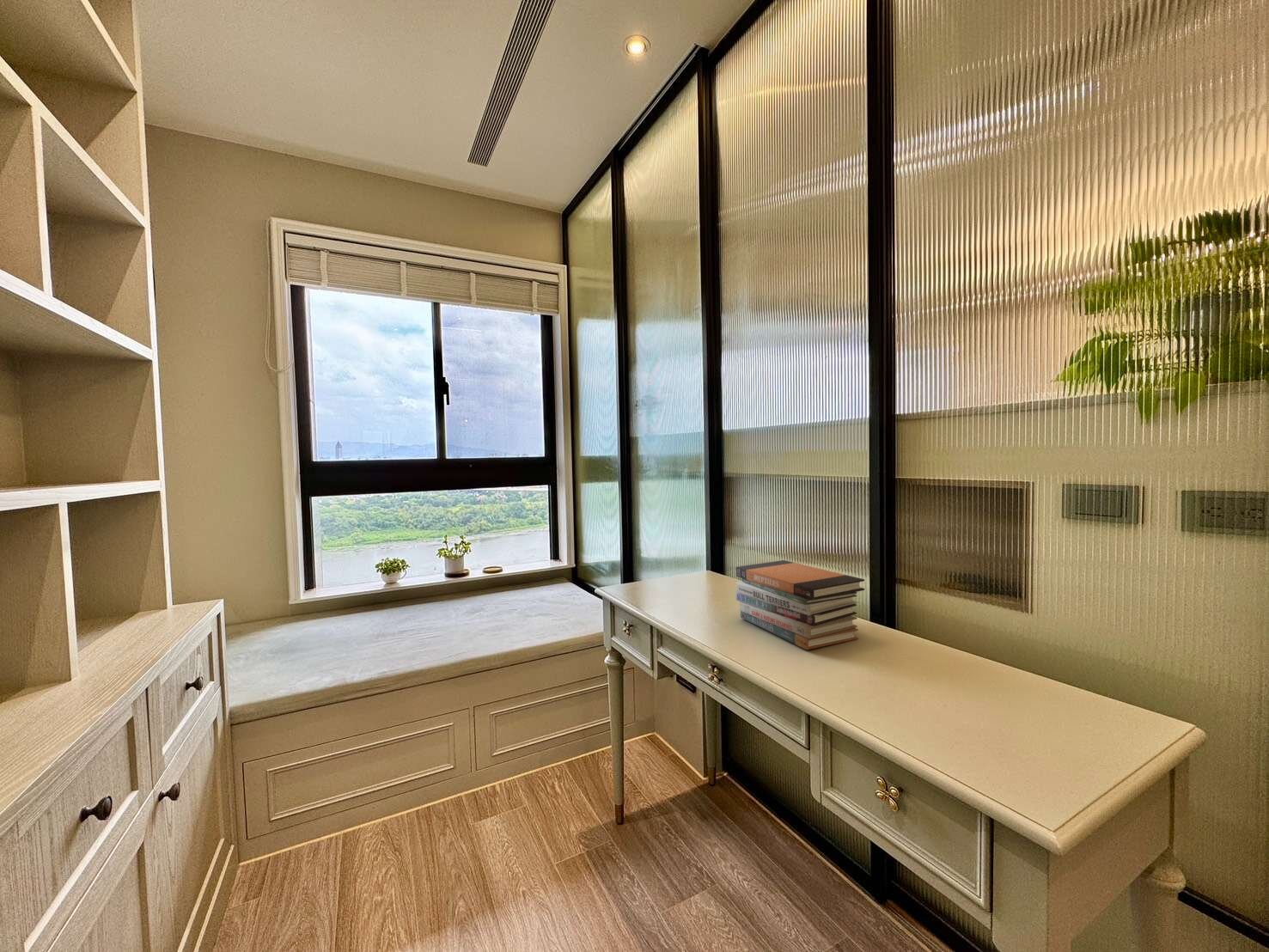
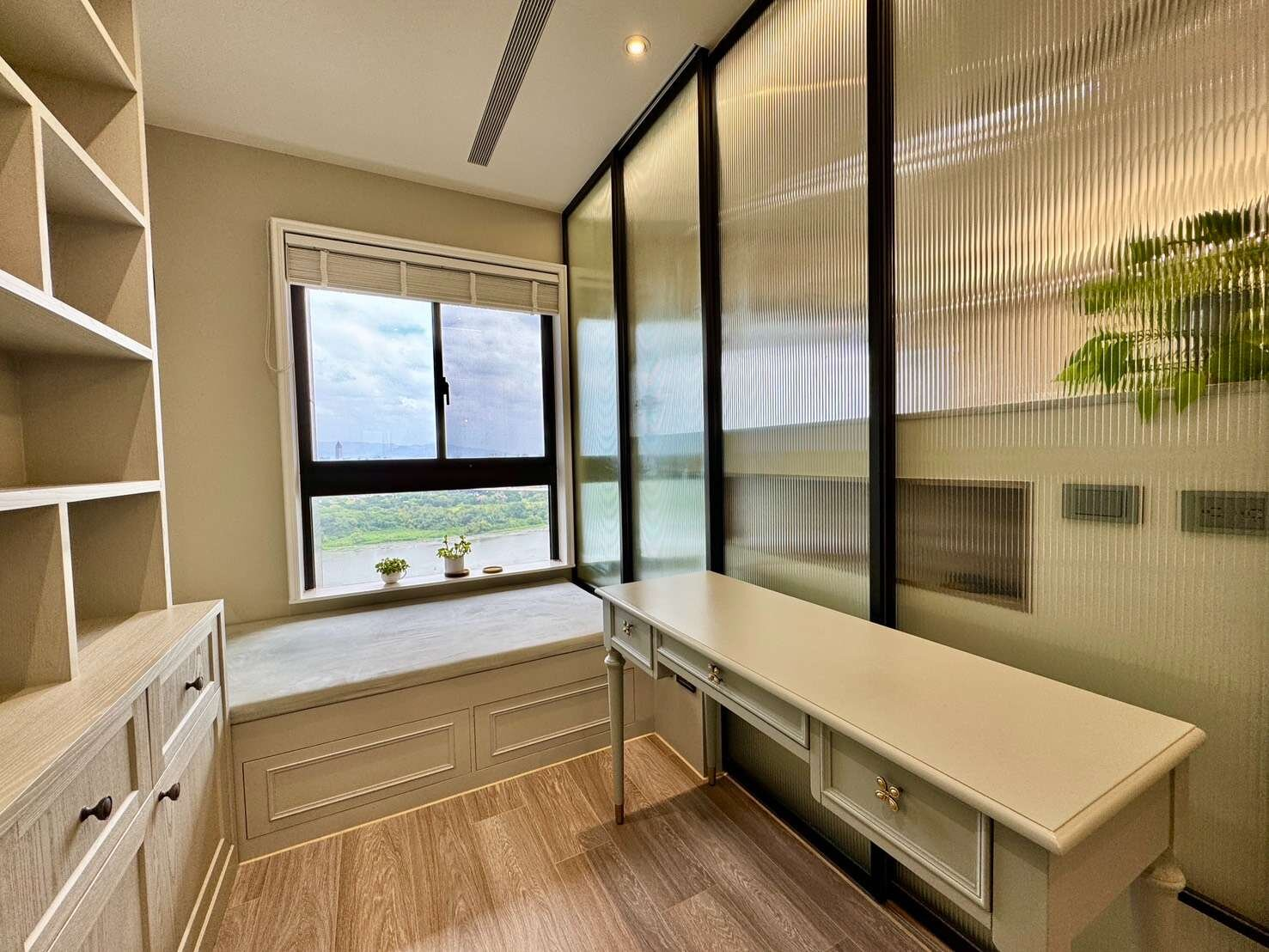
- book stack (795, 600)
